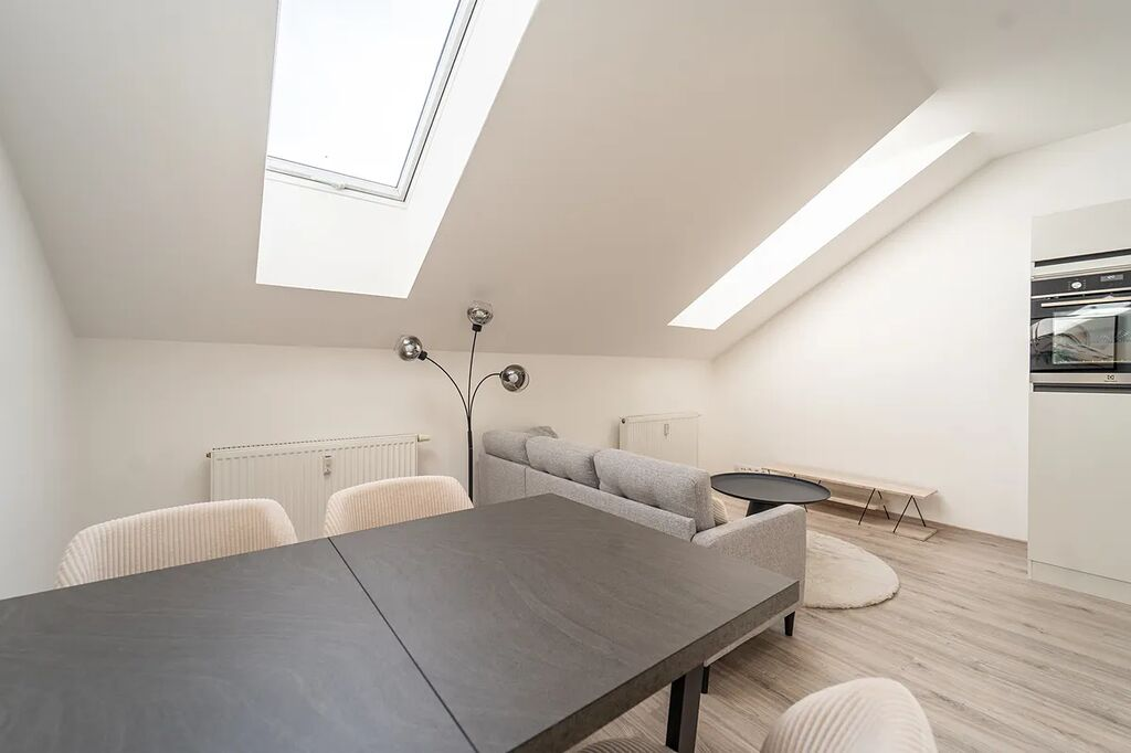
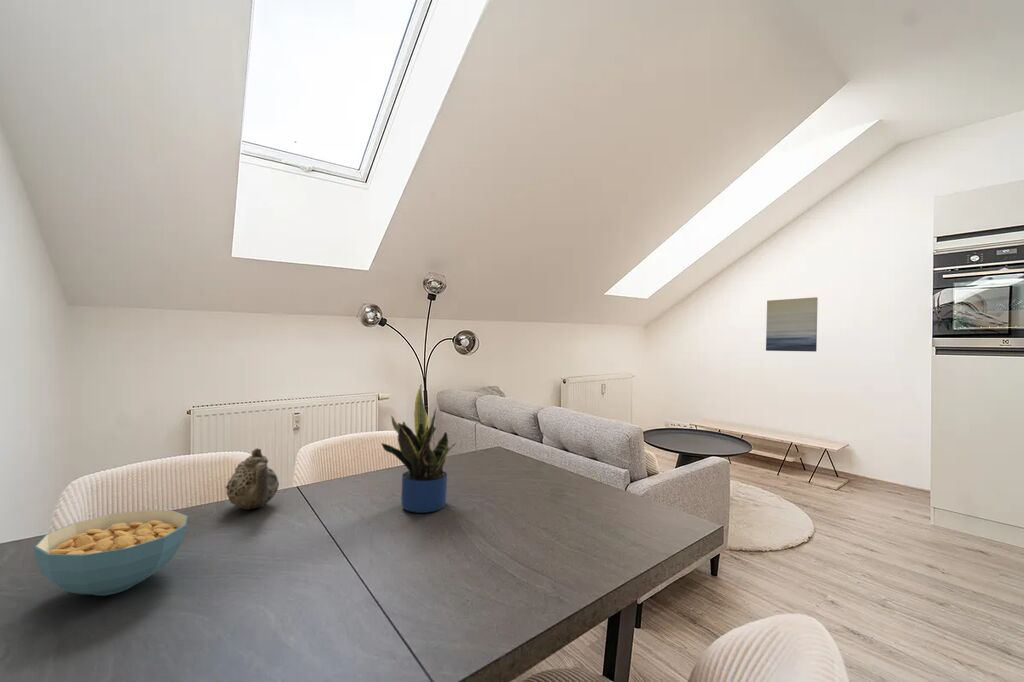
+ potted plant (417, 444)
+ cereal bowl (116, 558)
+ wall art (790, 325)
+ teapot (254, 478)
